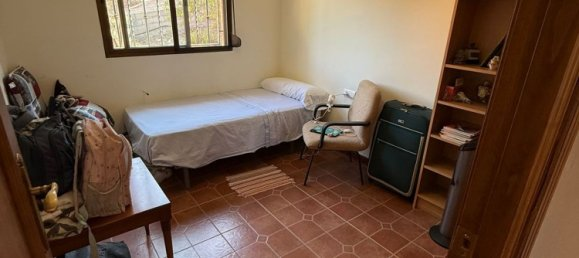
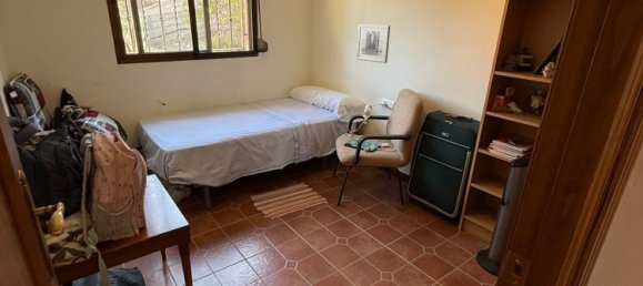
+ wall art (372, 43)
